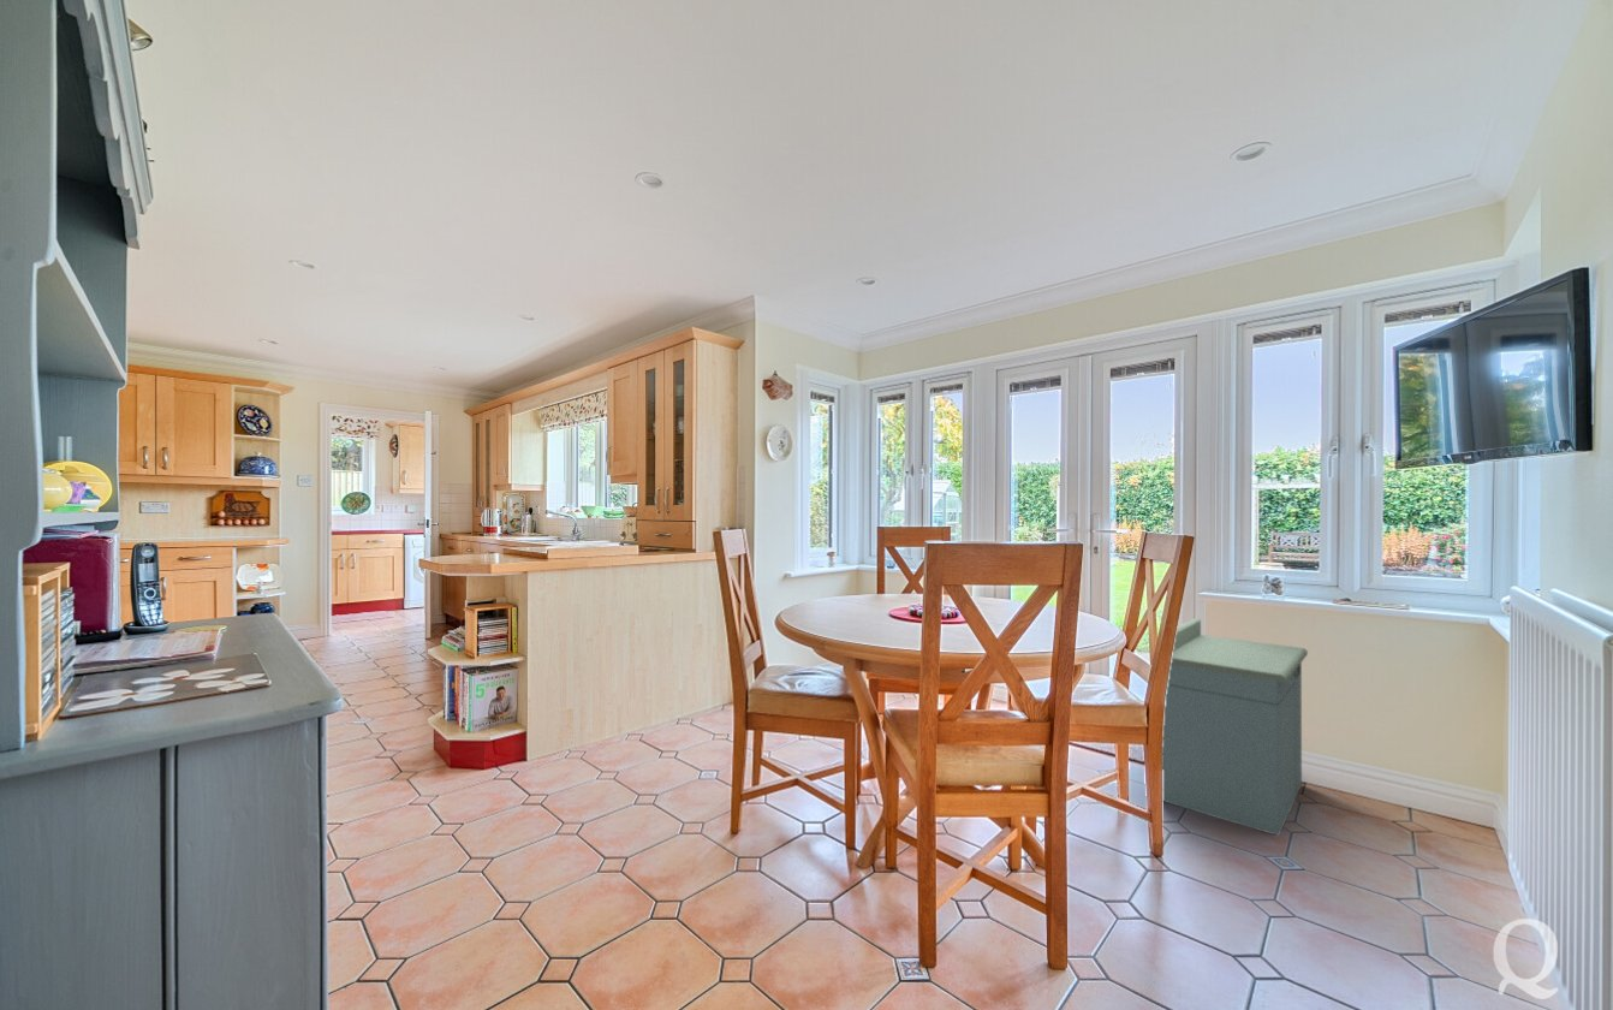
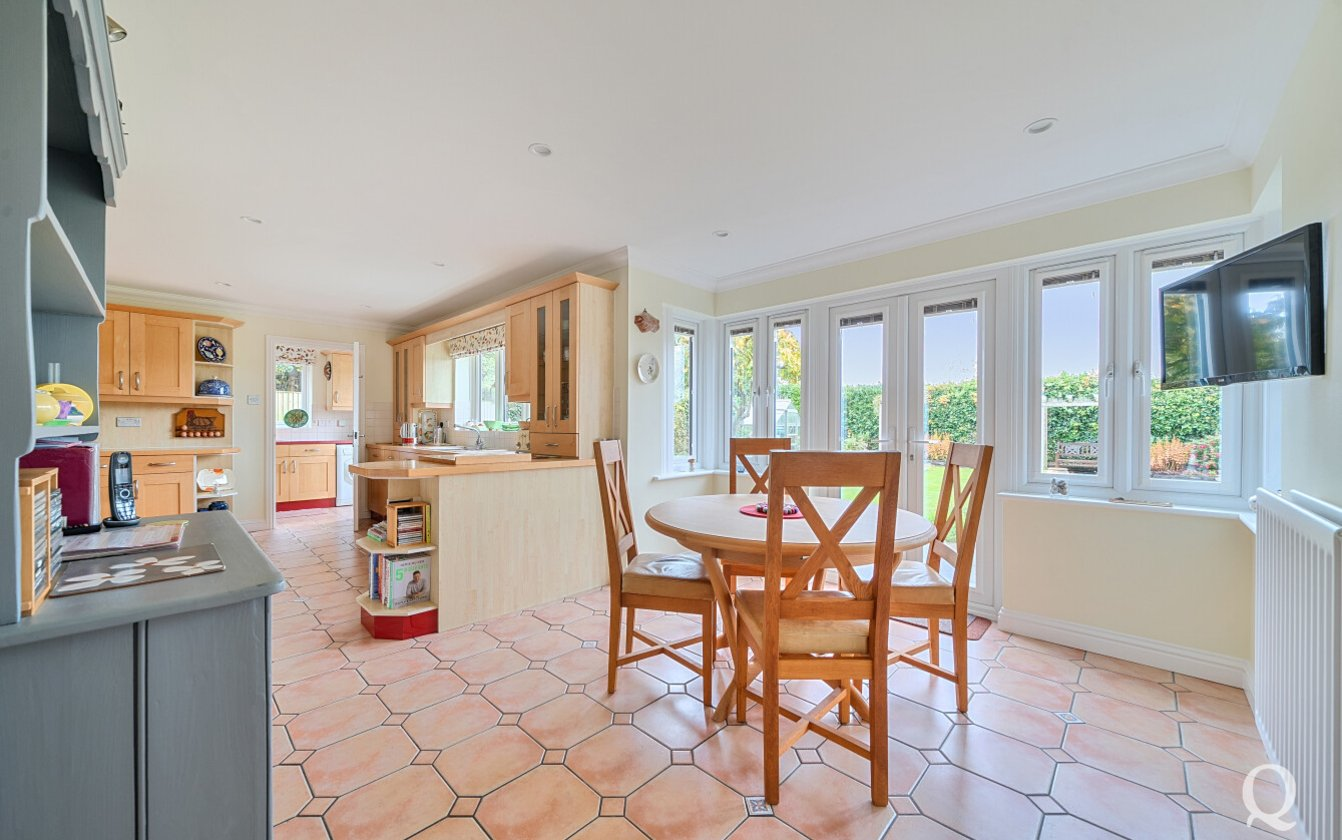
- storage cabinet (1234, 713)
